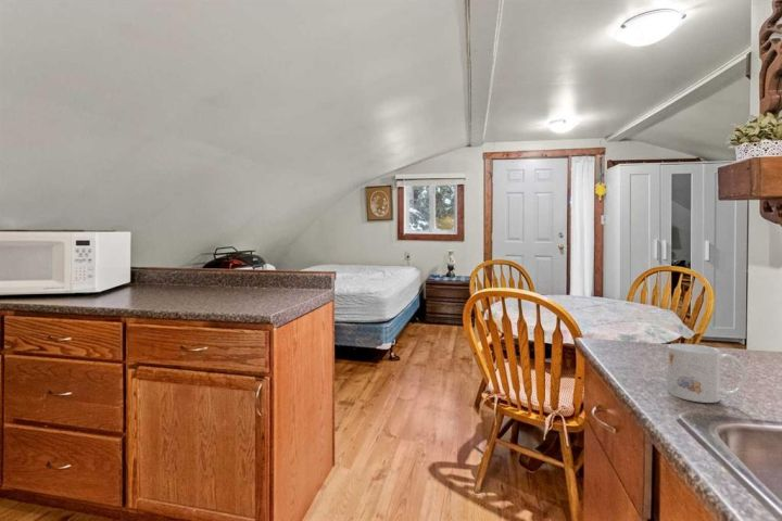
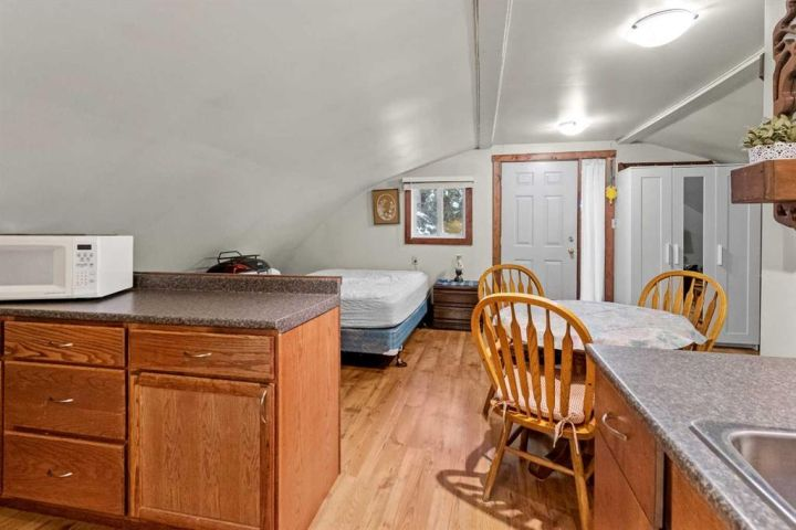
- mug (705, 372)
